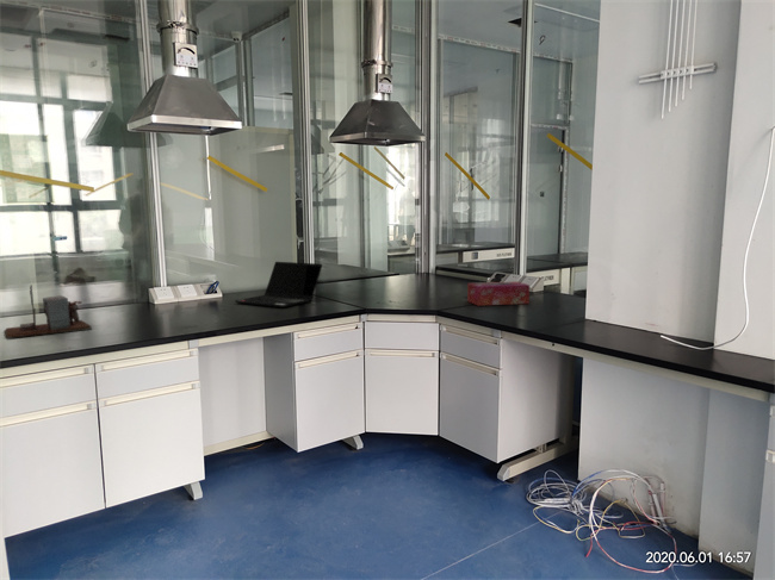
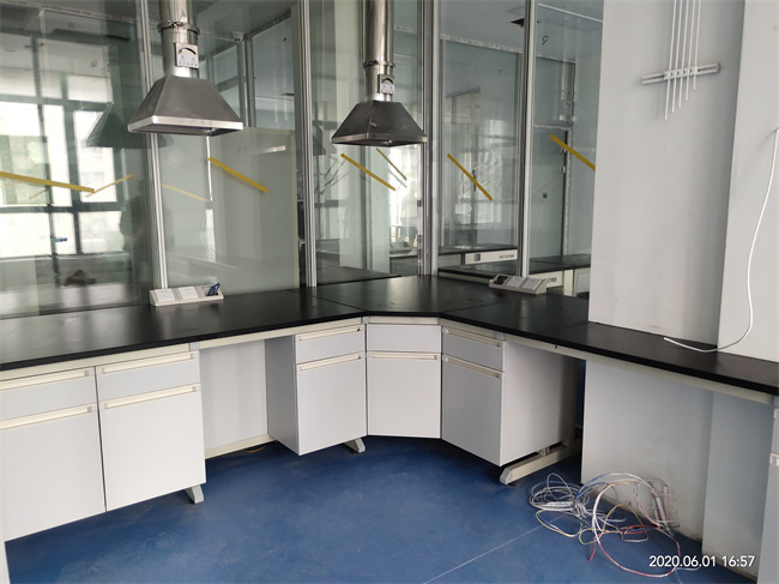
- tissue box (497, 293)
- laptop computer (279, 282)
- desk organizer (45, 307)
